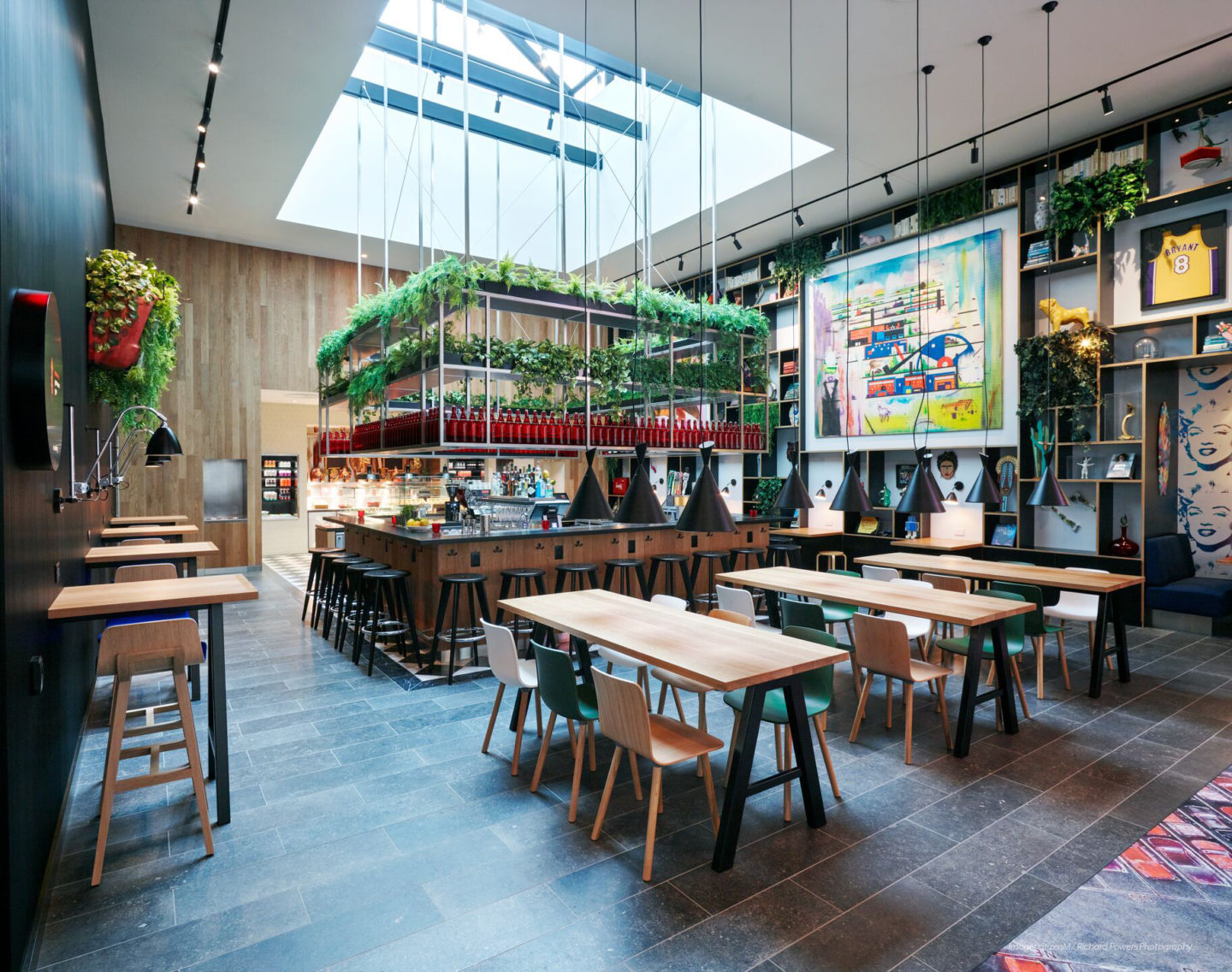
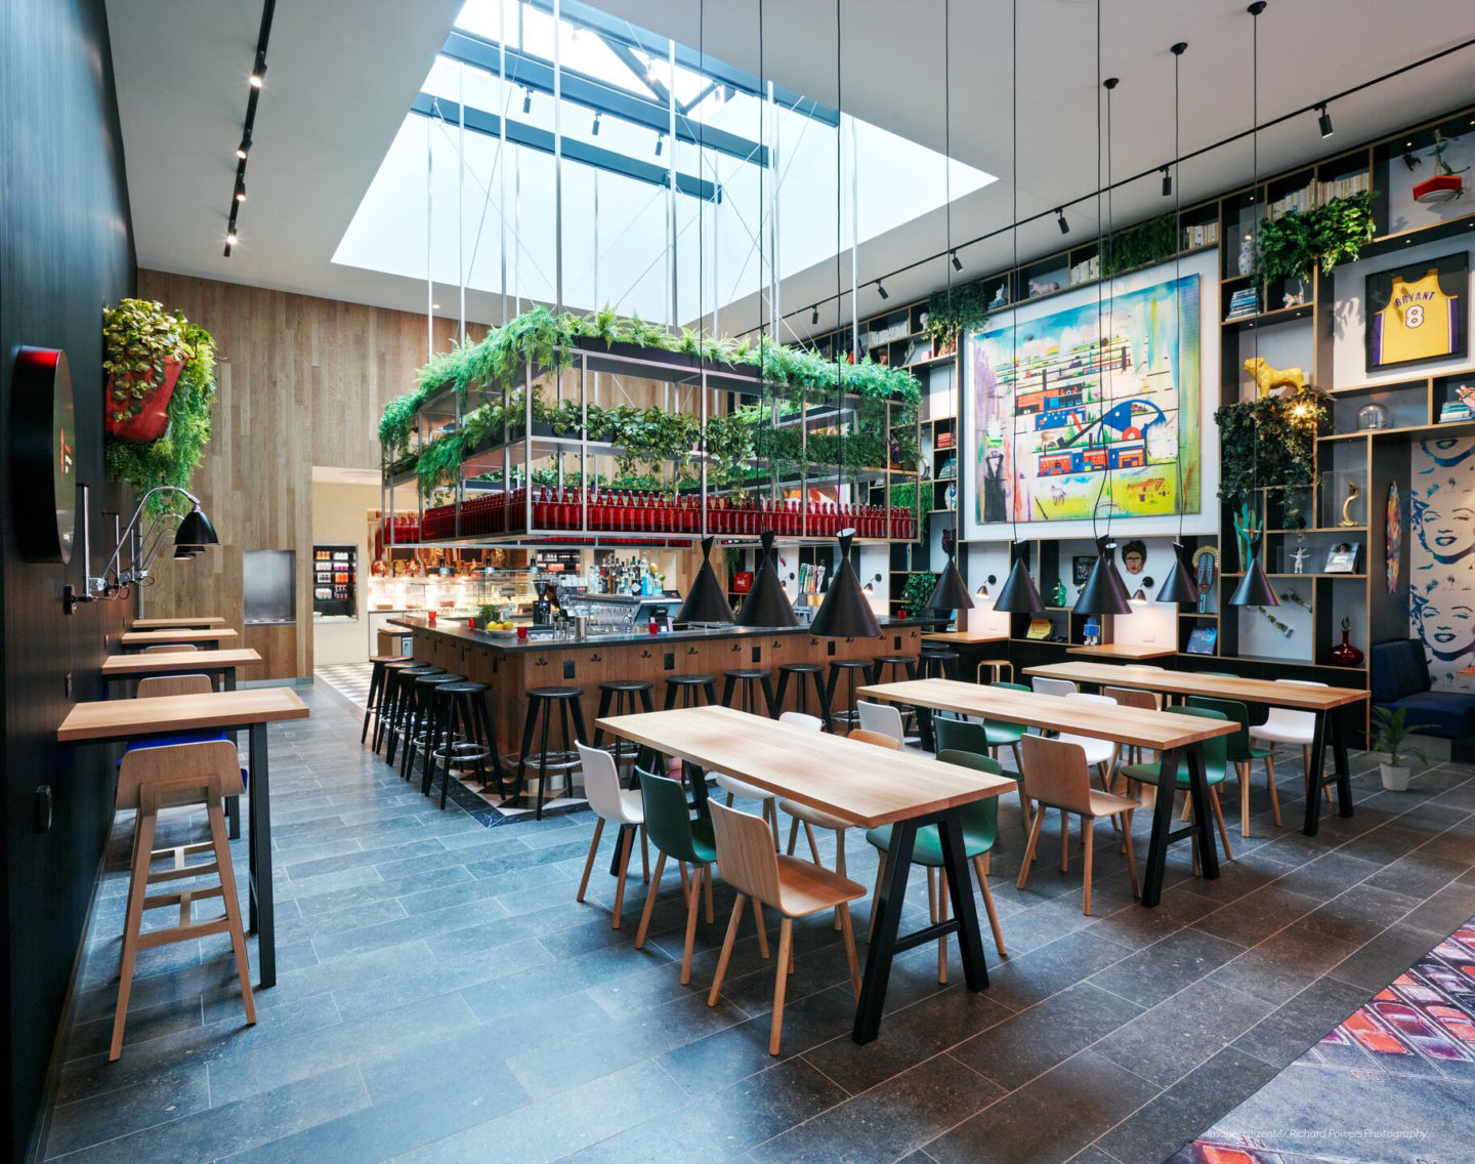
+ indoor plant (1390, 744)
